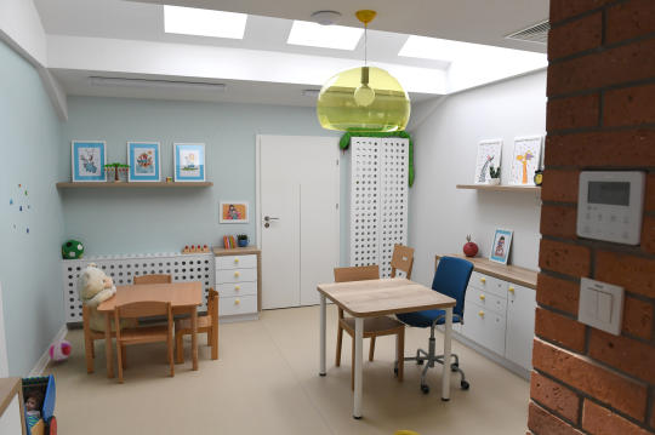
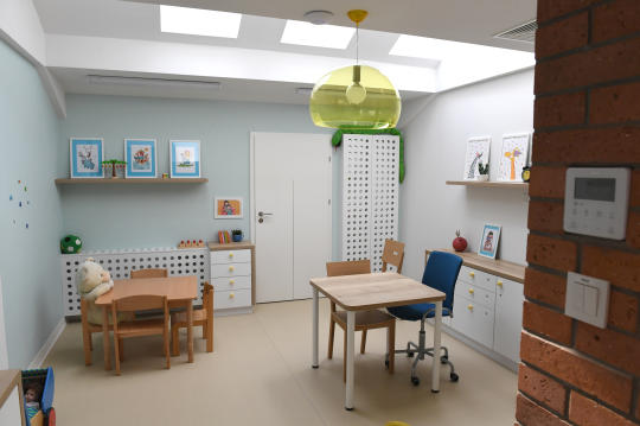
- plush toy (59, 351)
